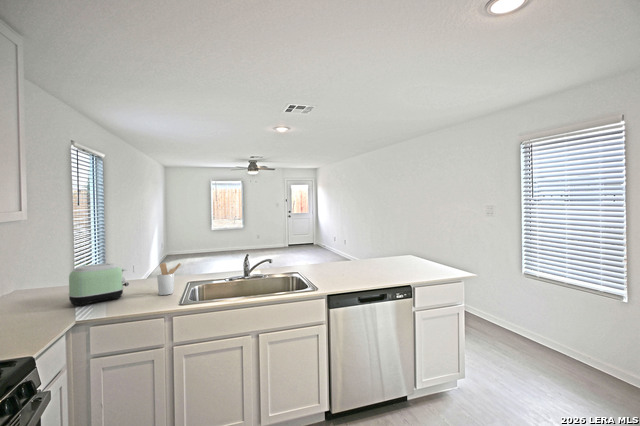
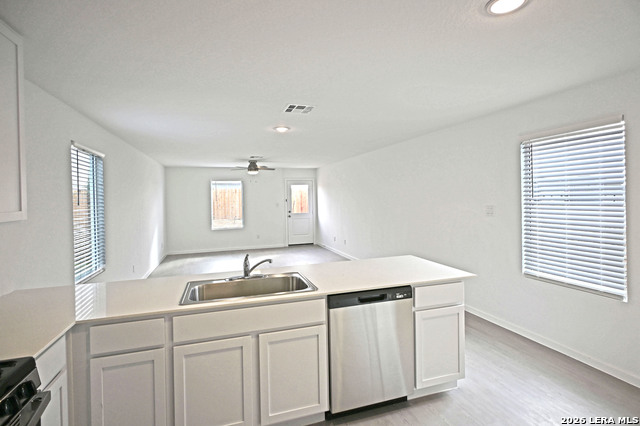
- toaster (99, 282)
- utensil holder (170, 277)
